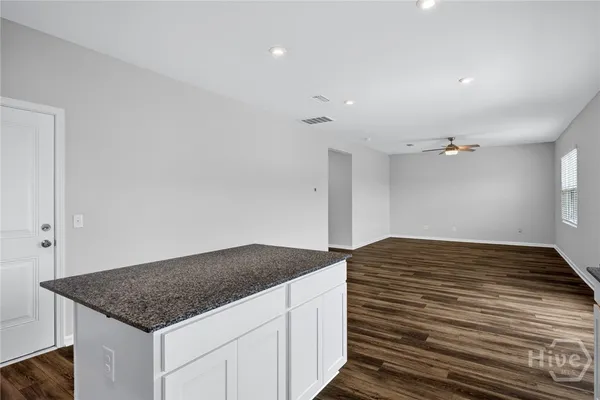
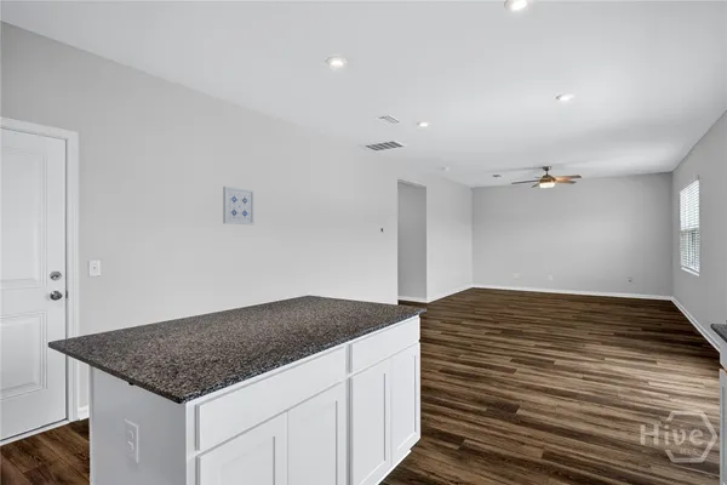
+ wall art (239, 206)
